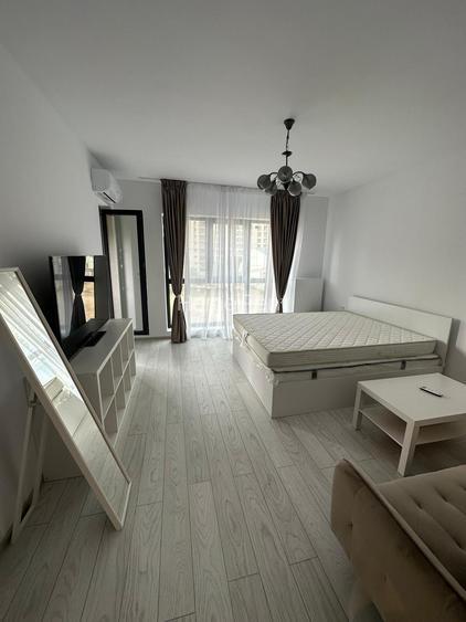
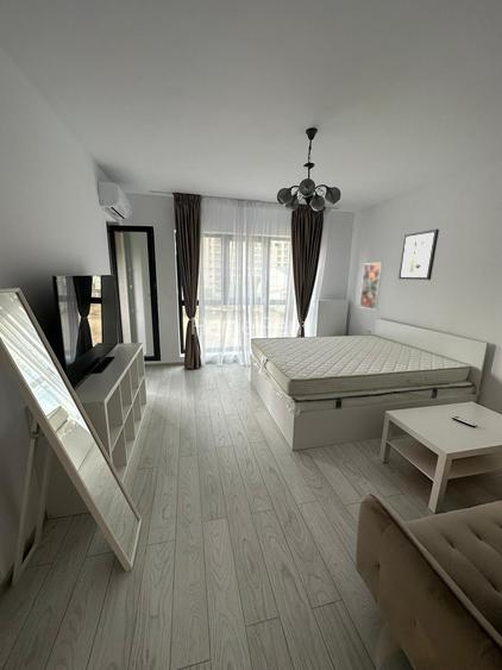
+ wall art (416, 256)
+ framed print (370, 286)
